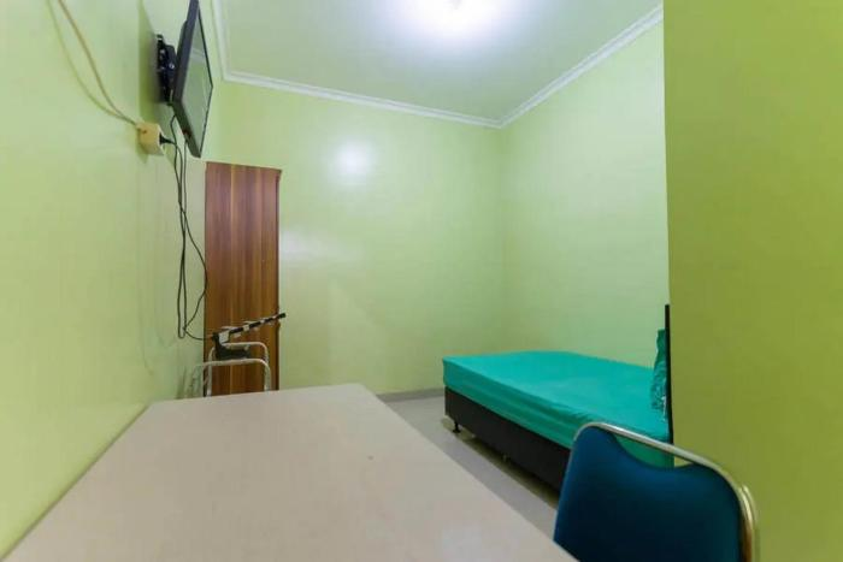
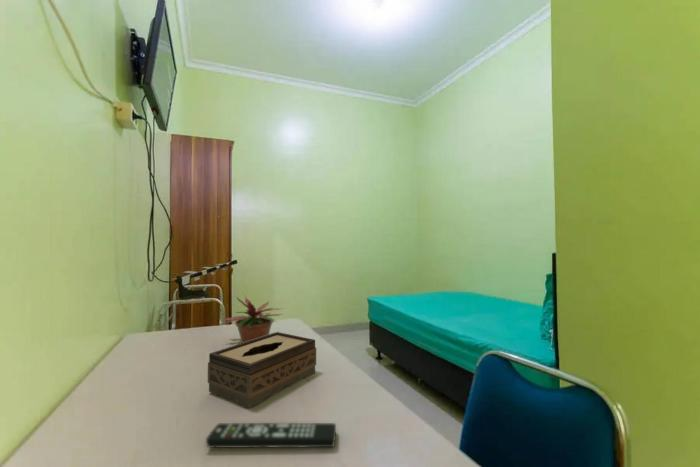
+ tissue box (265, 363)
+ remote control (273, 435)
+ potted plant (253, 314)
